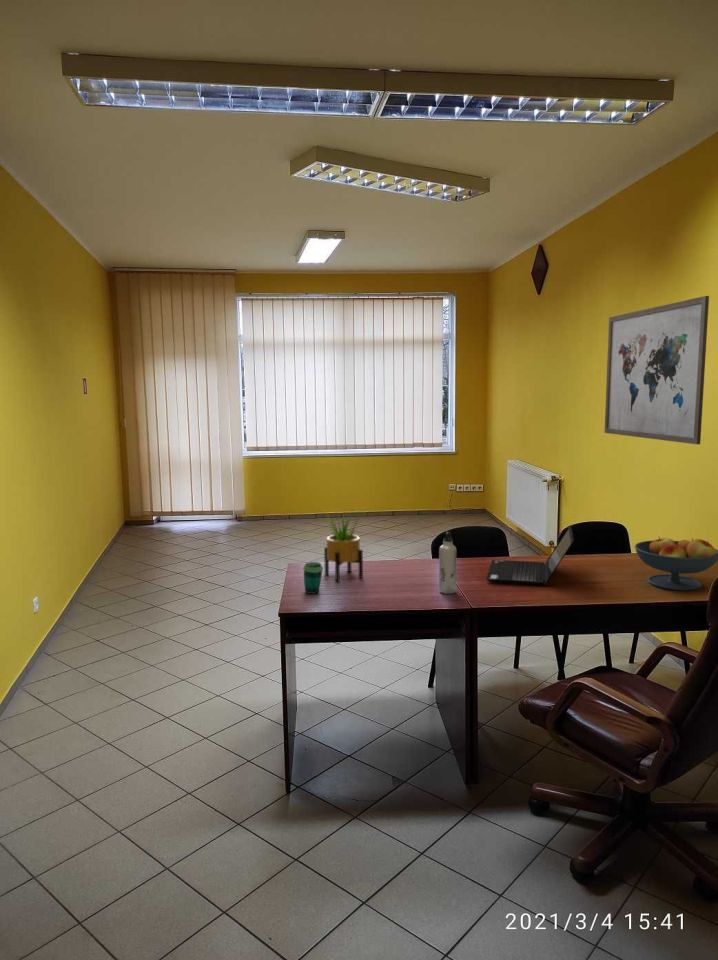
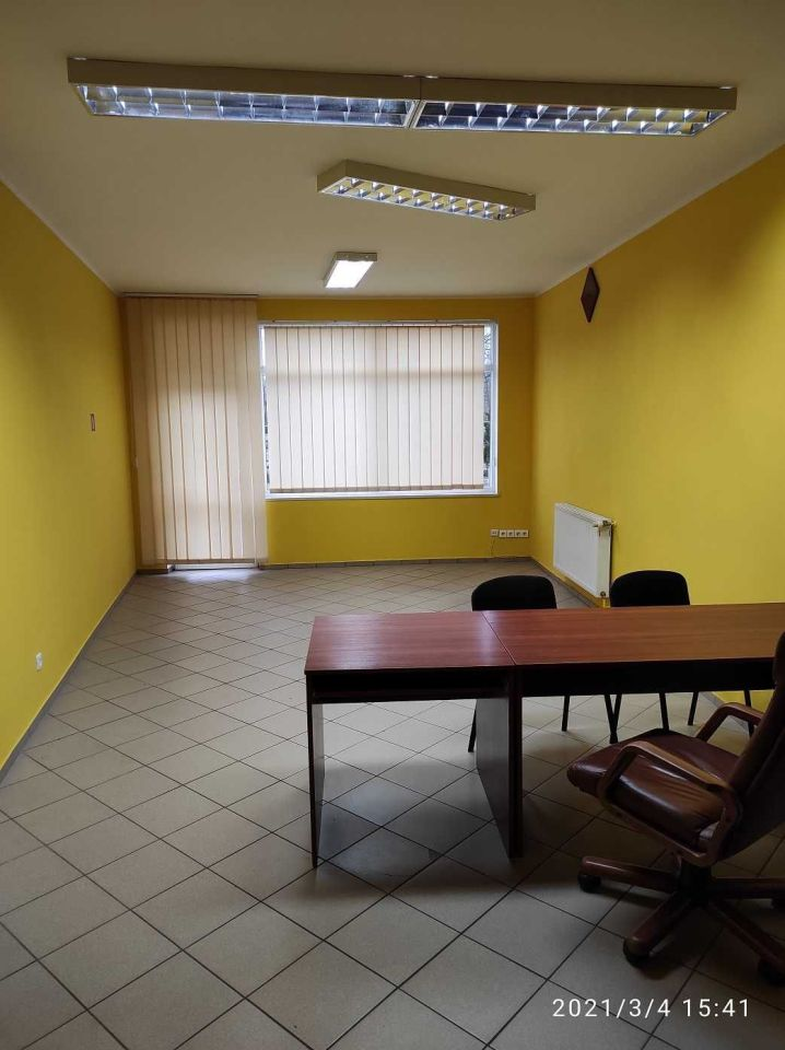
- potted plant (343, 543)
- cup (313, 578)
- fruit bowl (675, 560)
- water bottle (447, 562)
- wall art (649, 373)
- laptop computer (526, 561)
